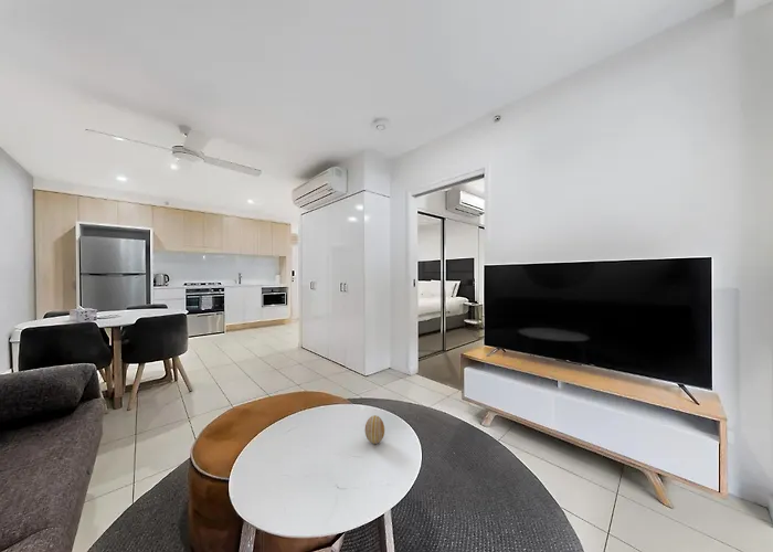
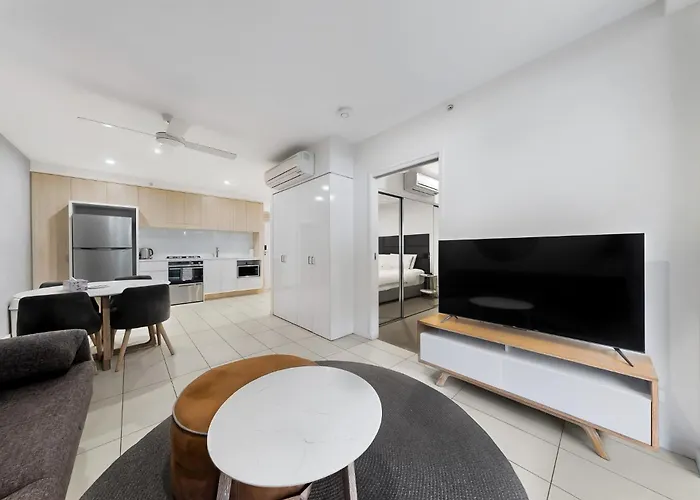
- decorative egg (374, 428)
